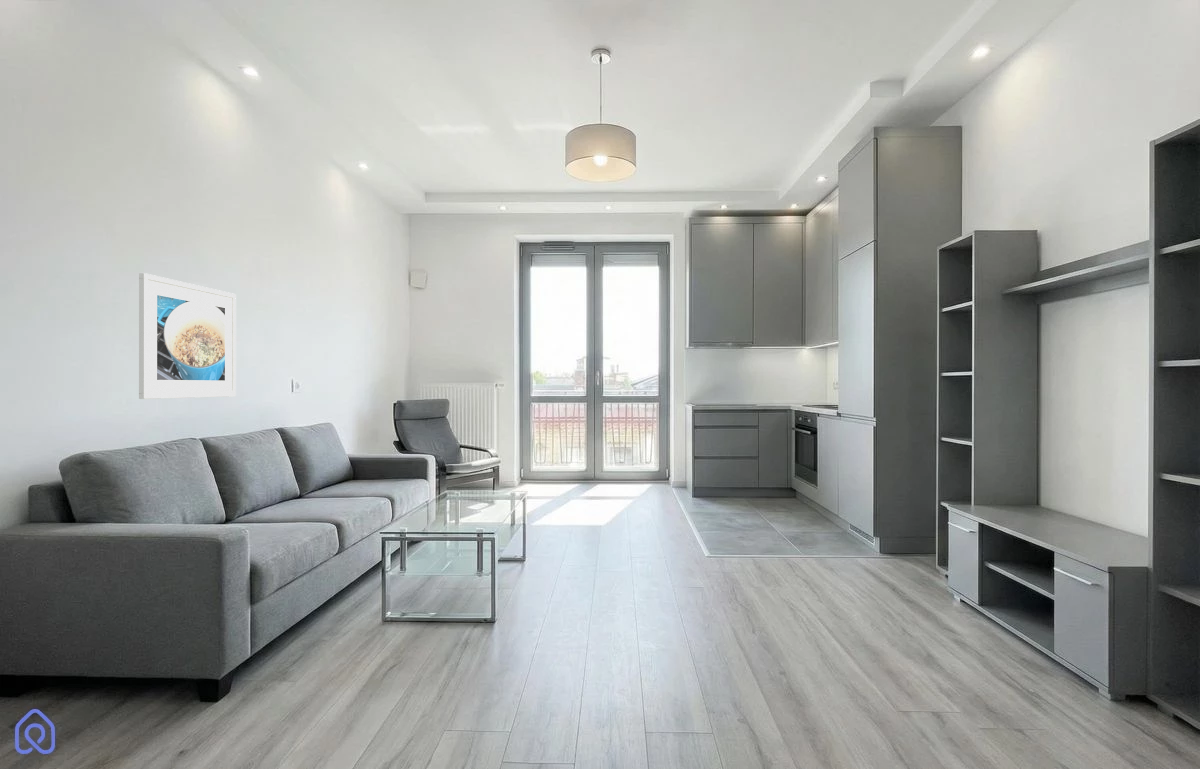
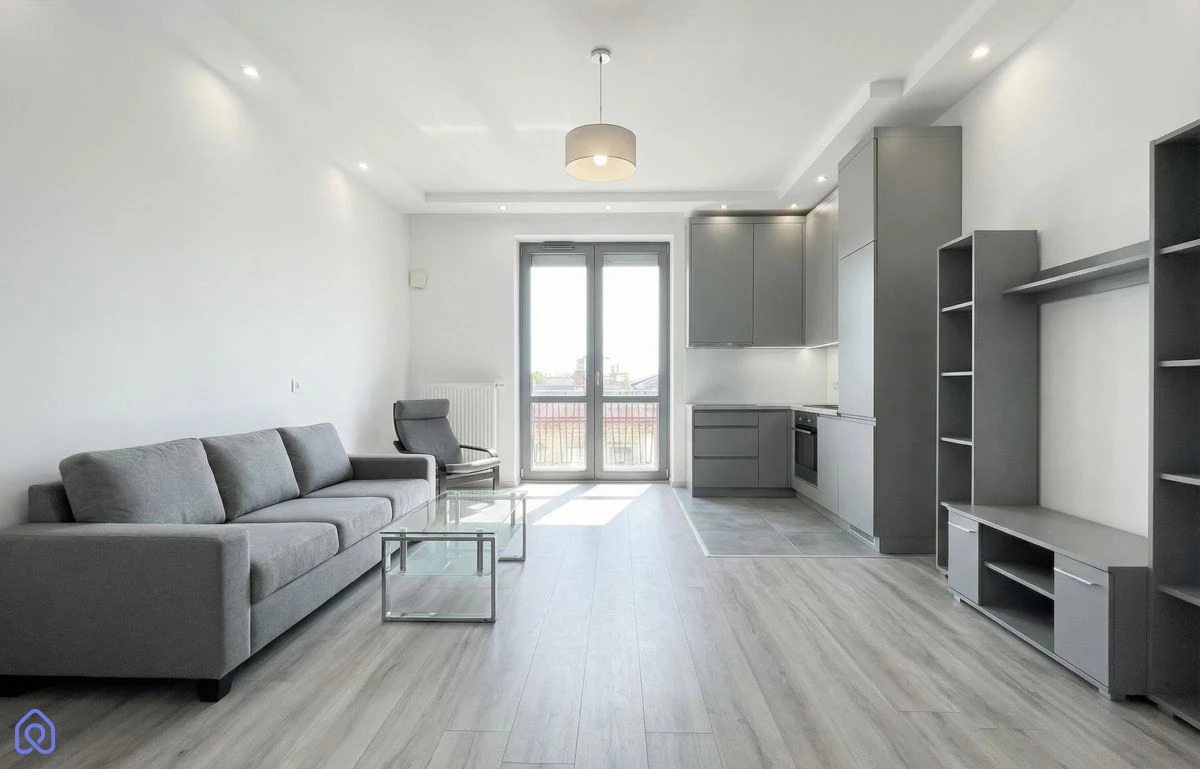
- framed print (192, 341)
